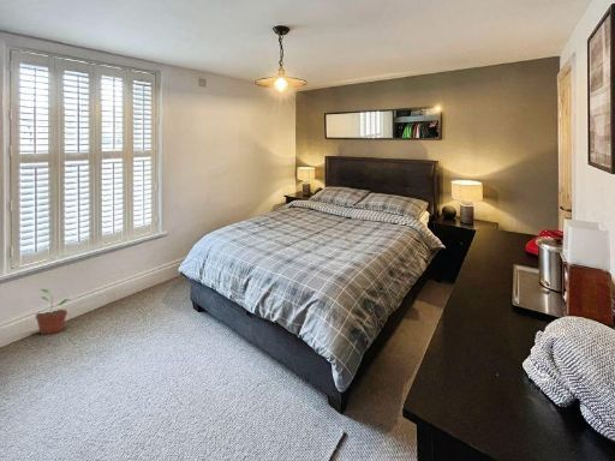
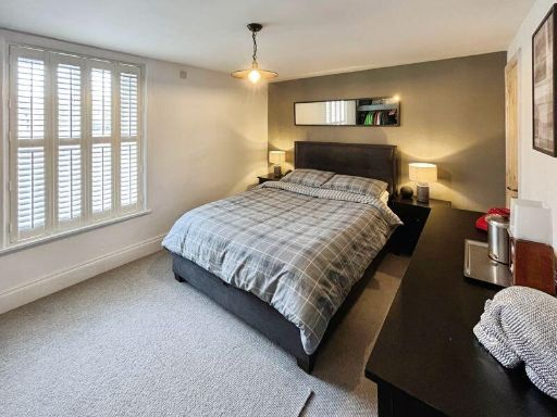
- potted plant (53, 311)
